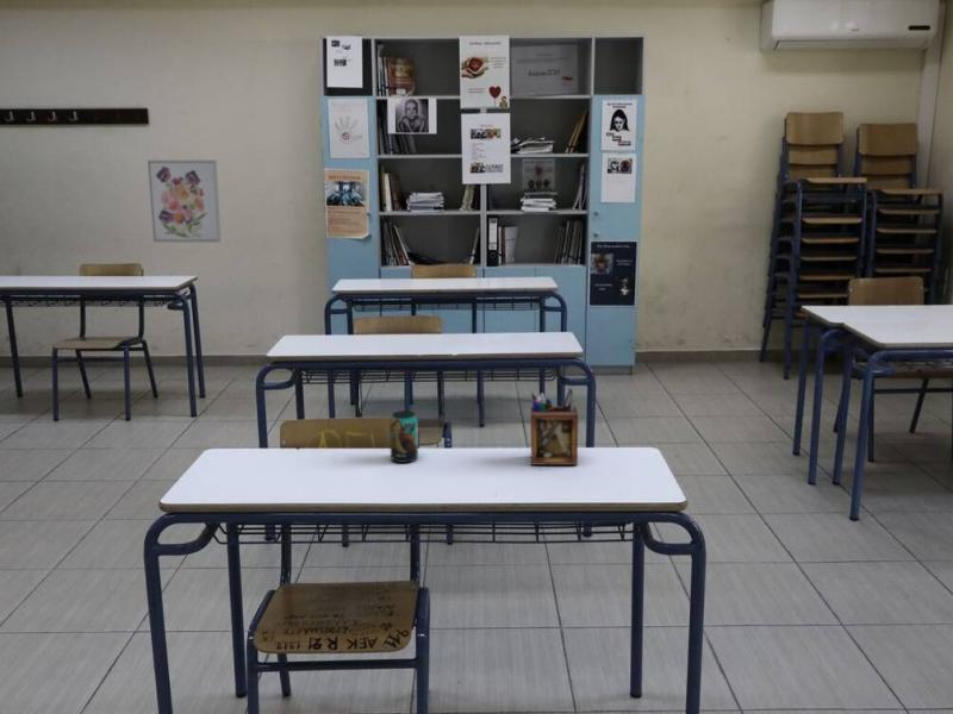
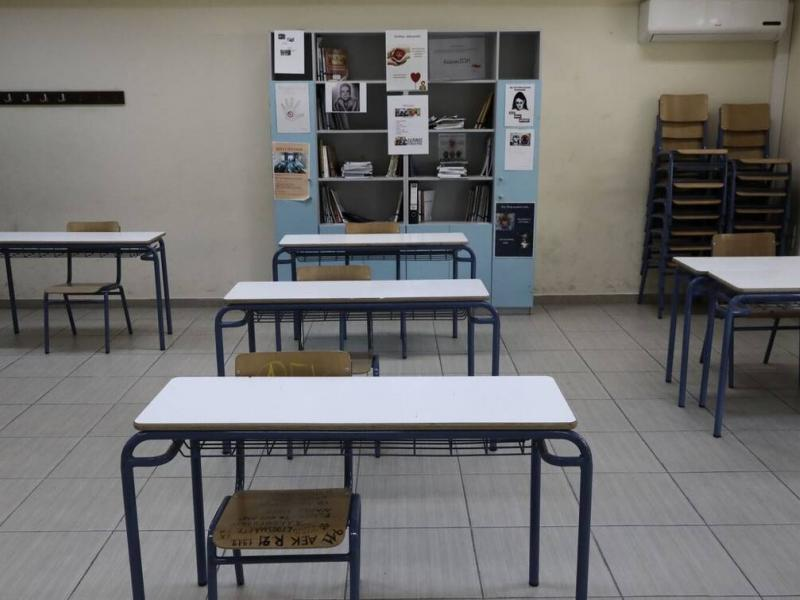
- beverage can (404, 436)
- wall art (185, 201)
- desk organizer (554, 425)
